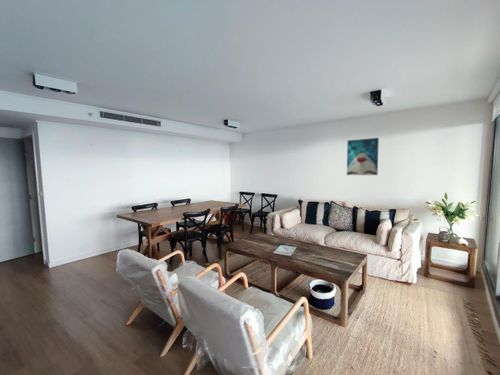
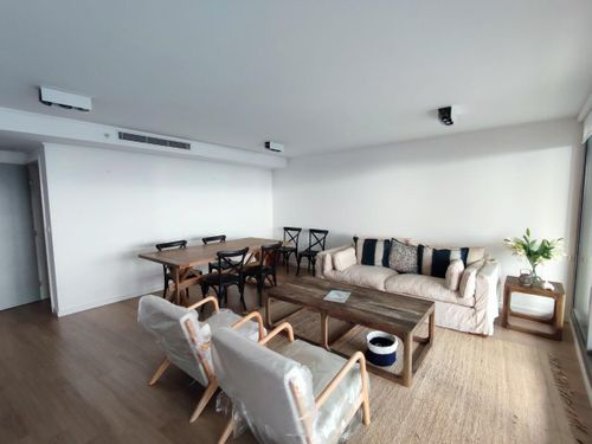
- wall art (362, 157)
